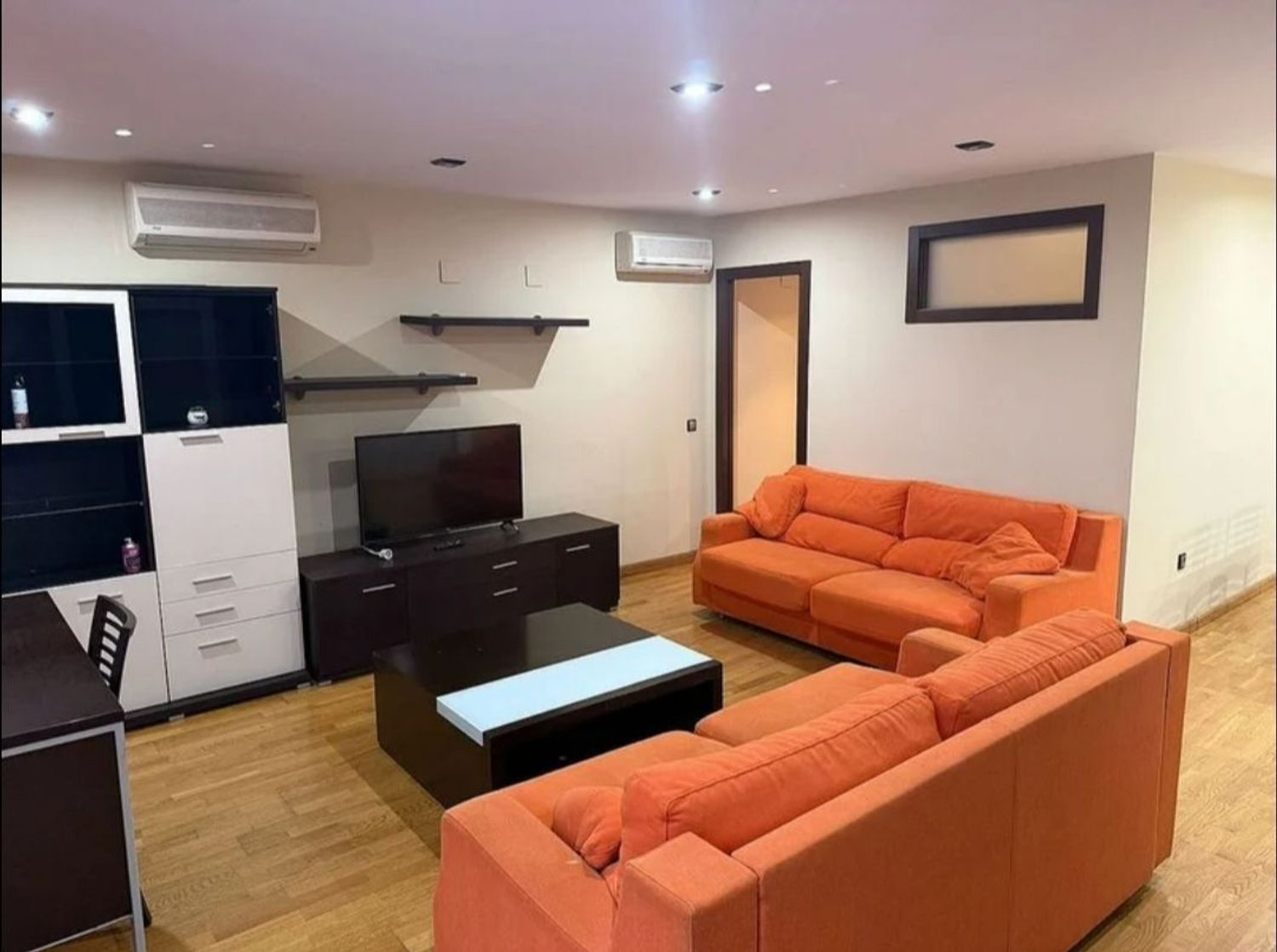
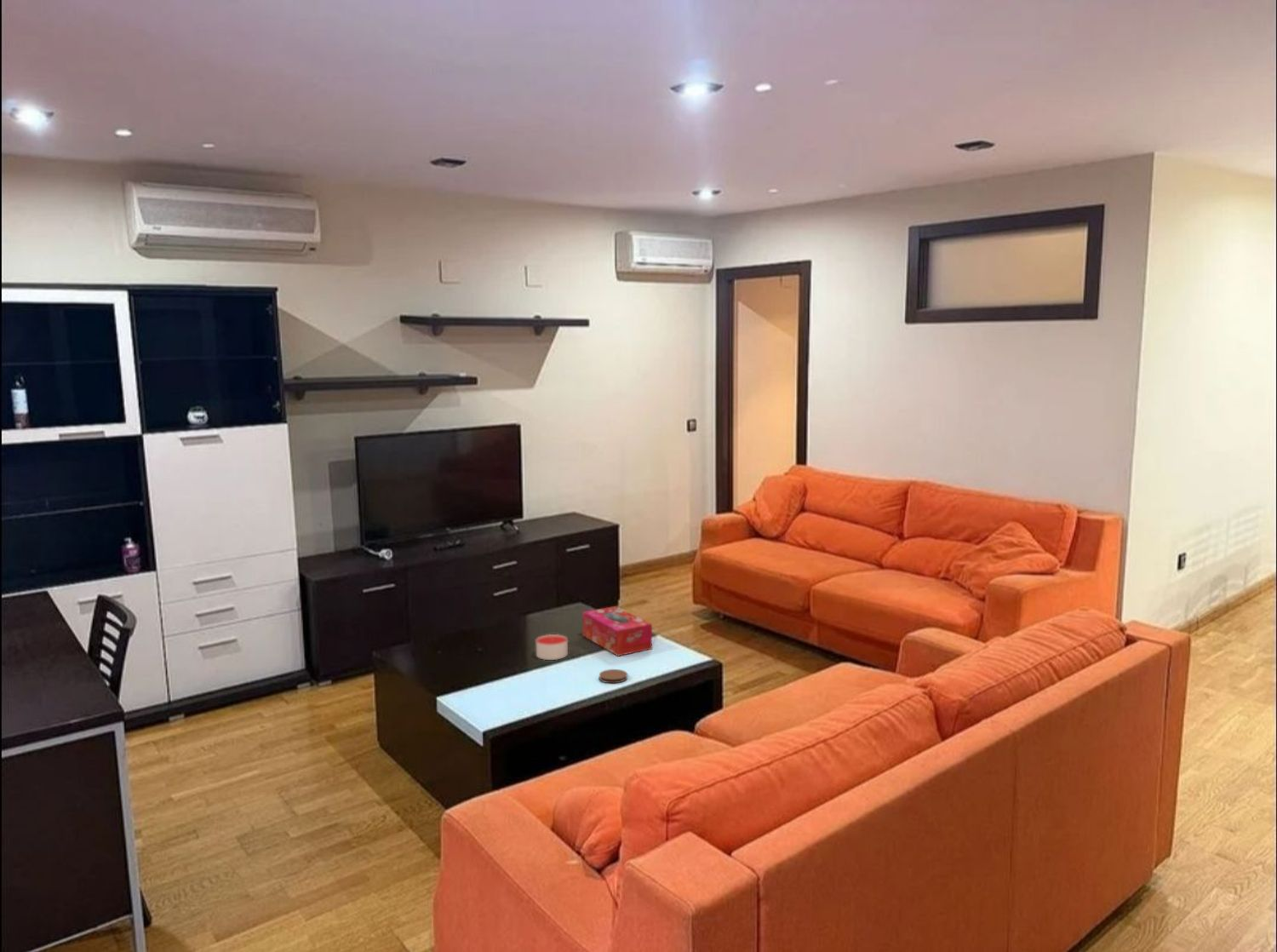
+ coaster (613, 676)
+ candle (552, 646)
+ tissue box (616, 629)
